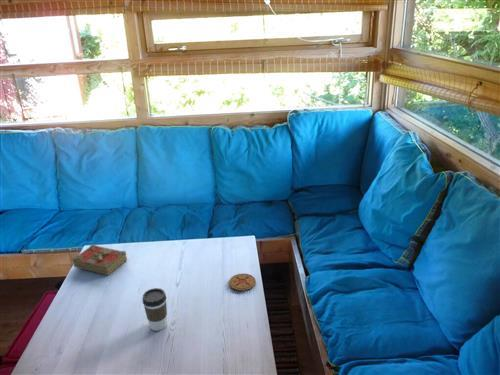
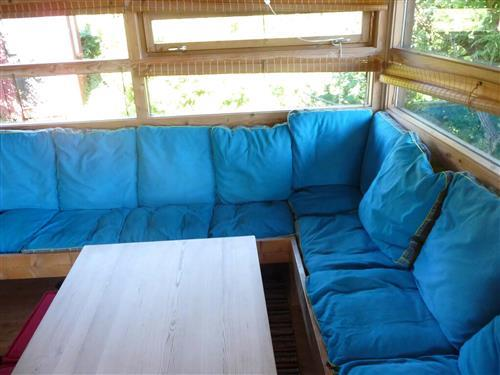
- coaster (242, 281)
- book (100, 258)
- coffee cup (156, 310)
